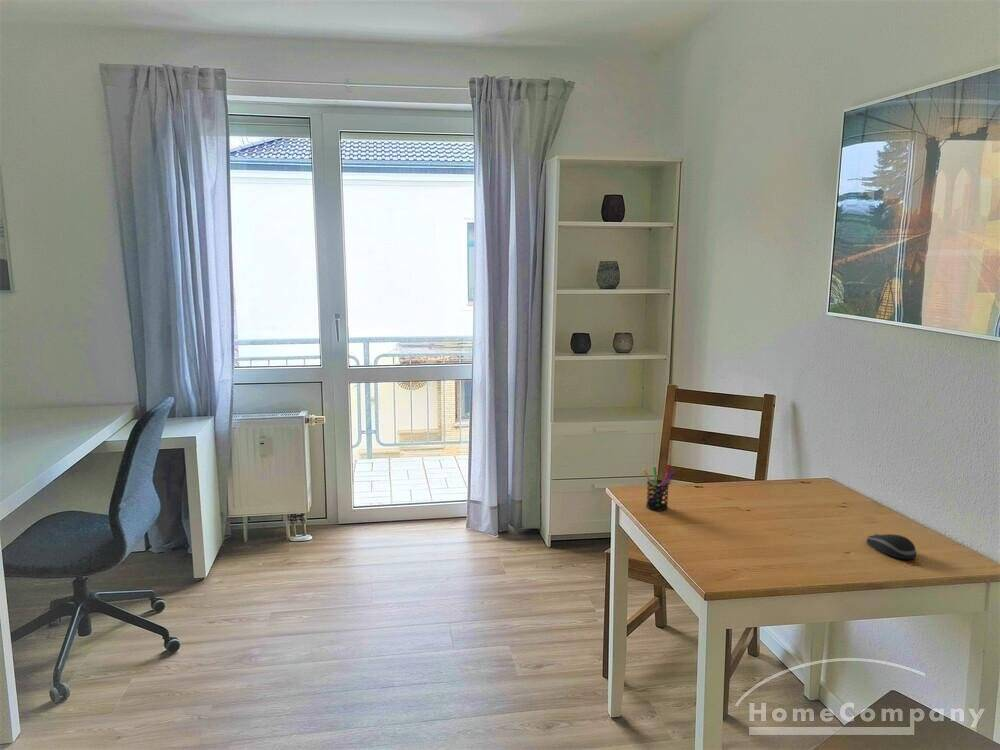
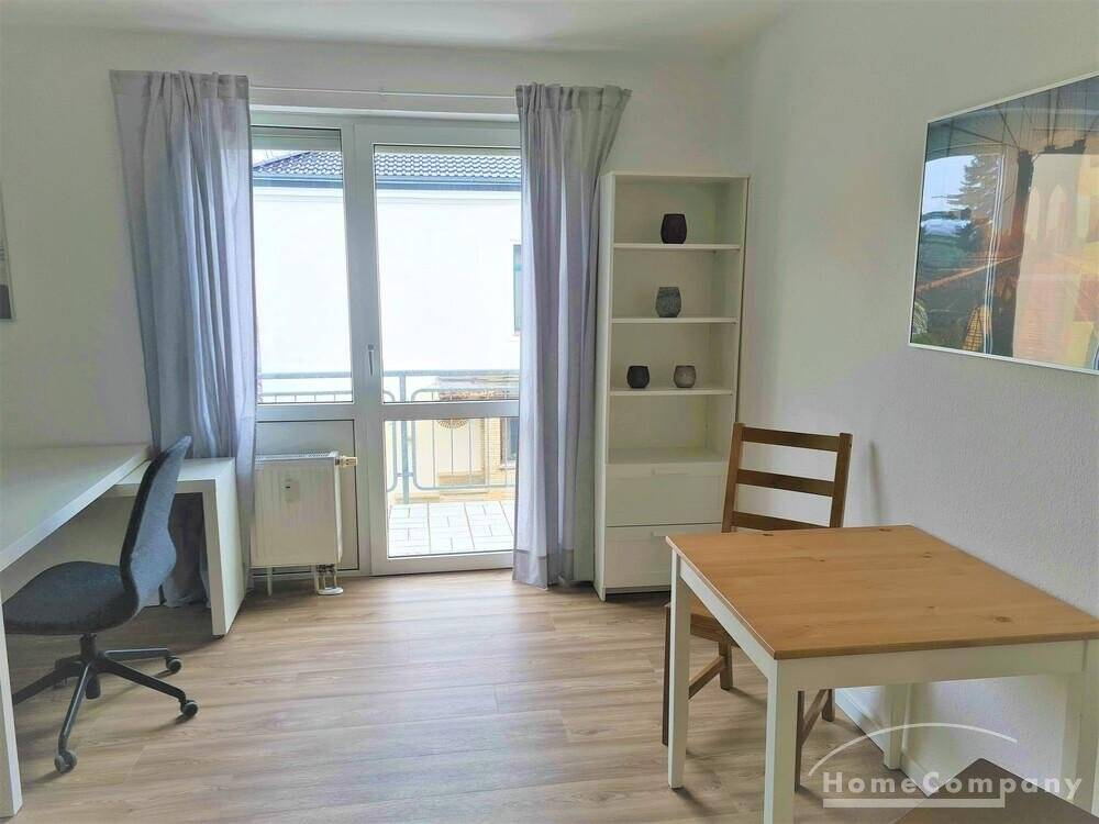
- computer mouse (891, 542)
- pen holder (657, 485)
